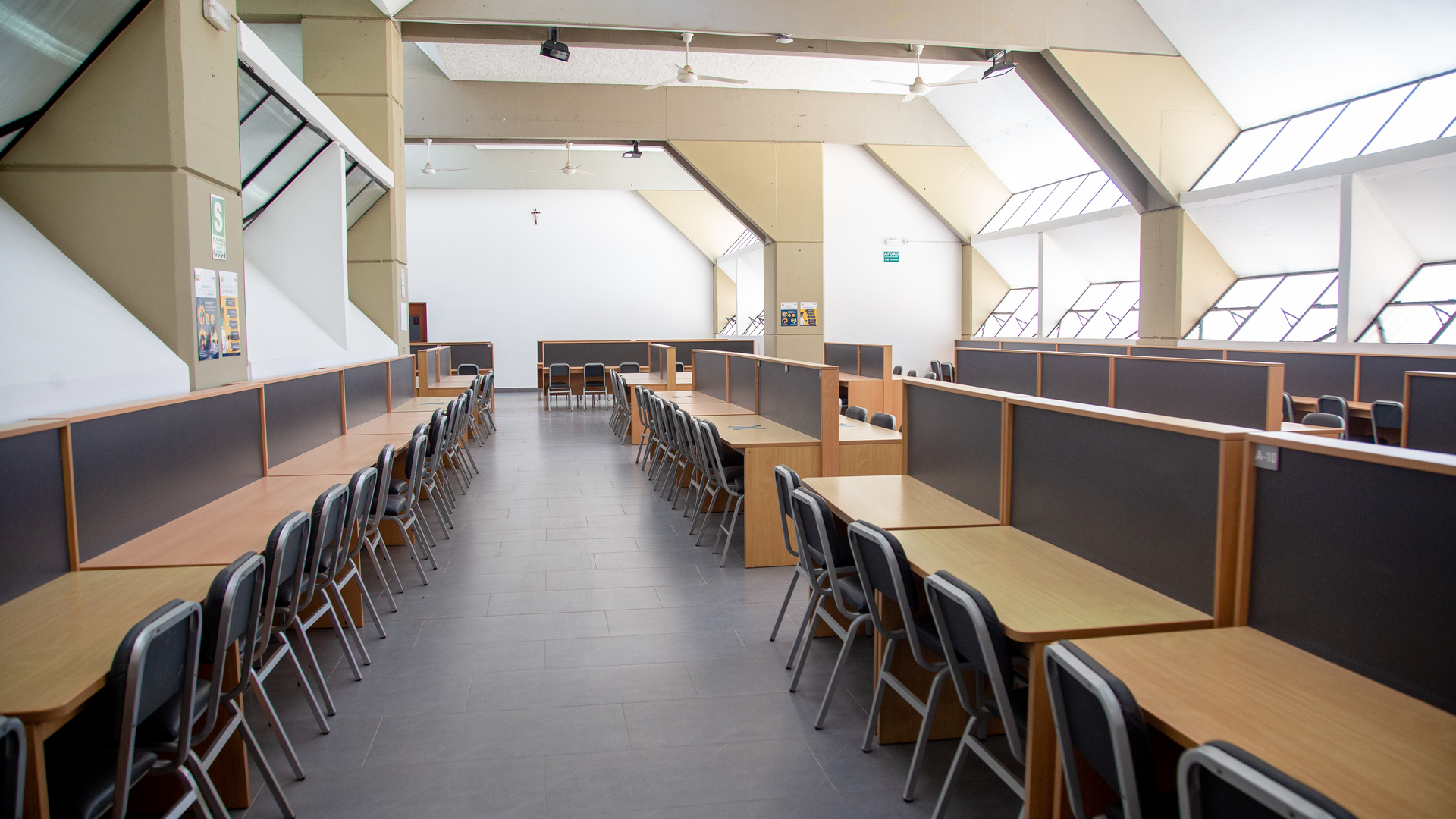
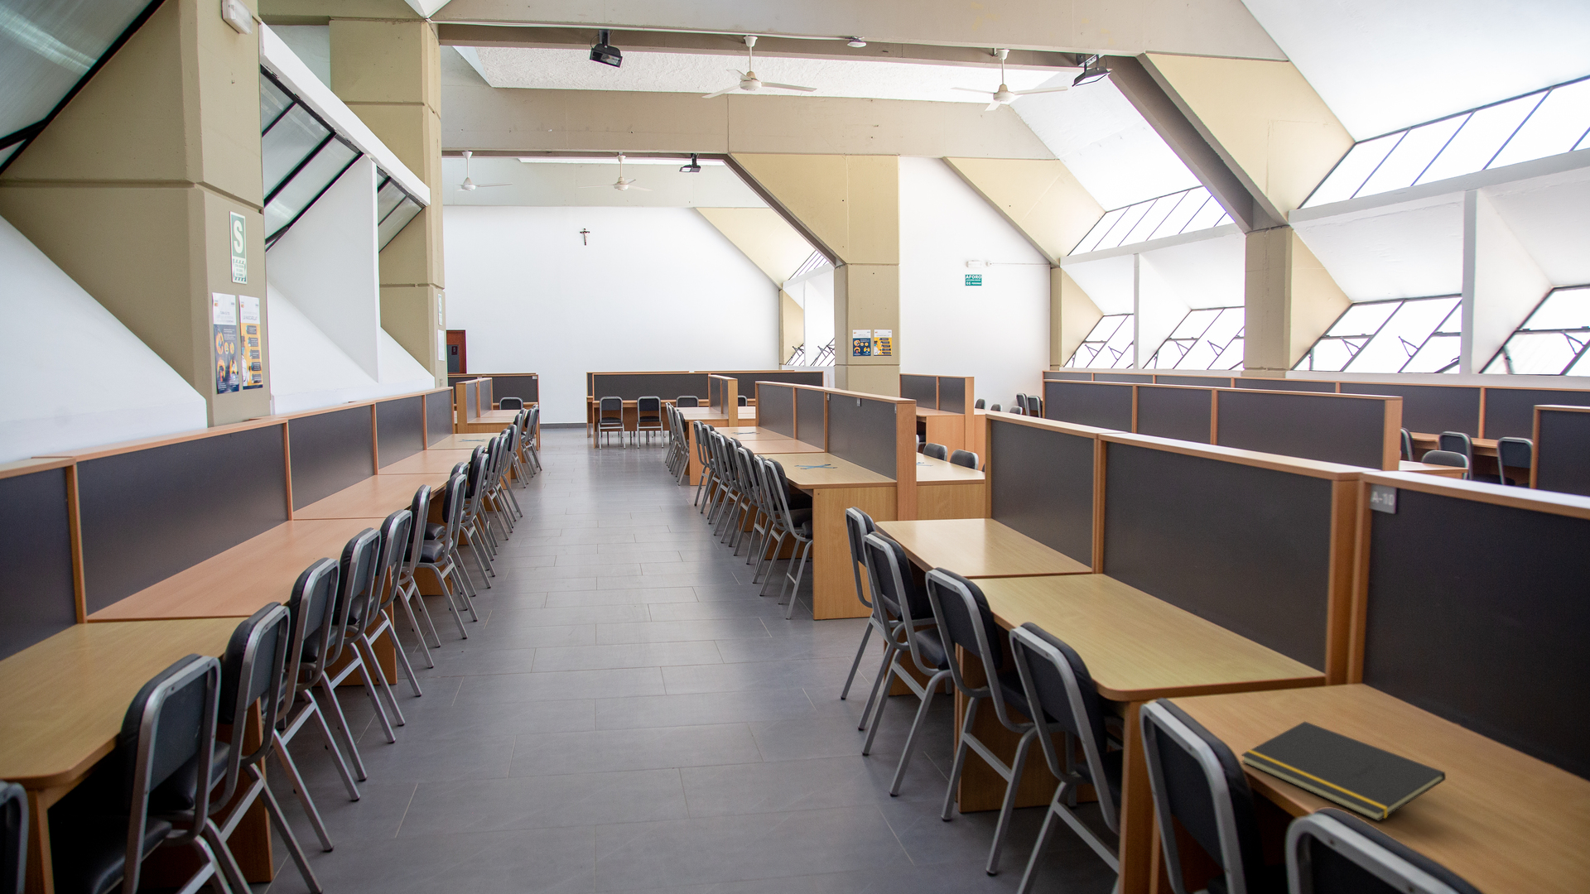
+ notepad (1338, 766)
